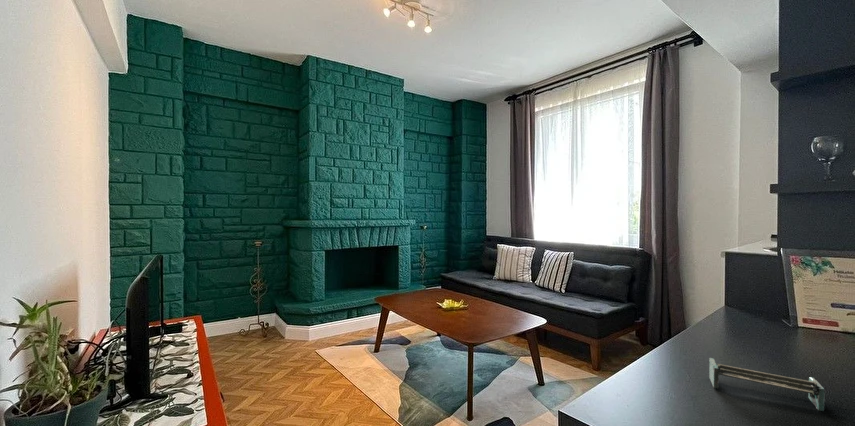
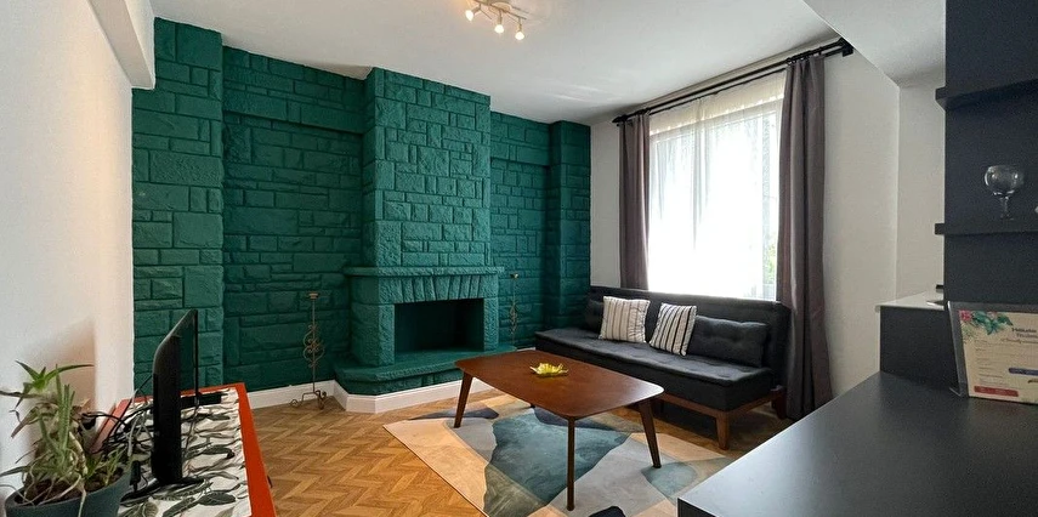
- shelf (761, 380)
